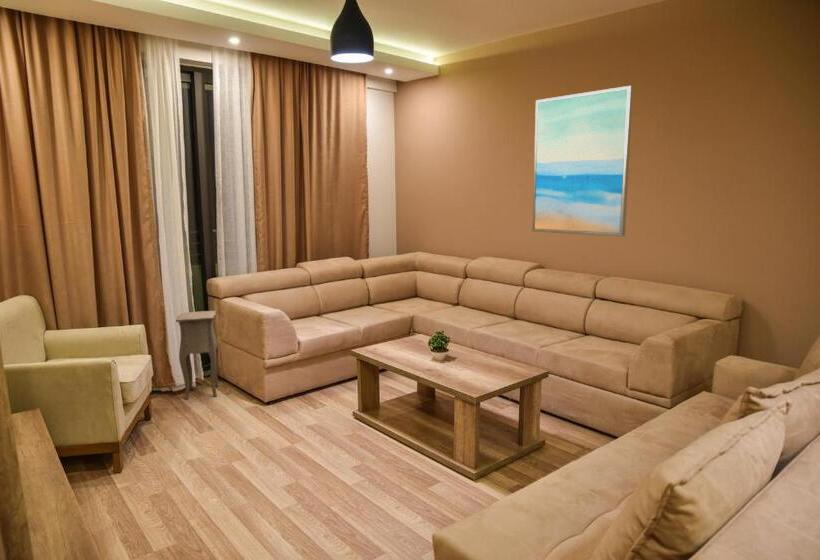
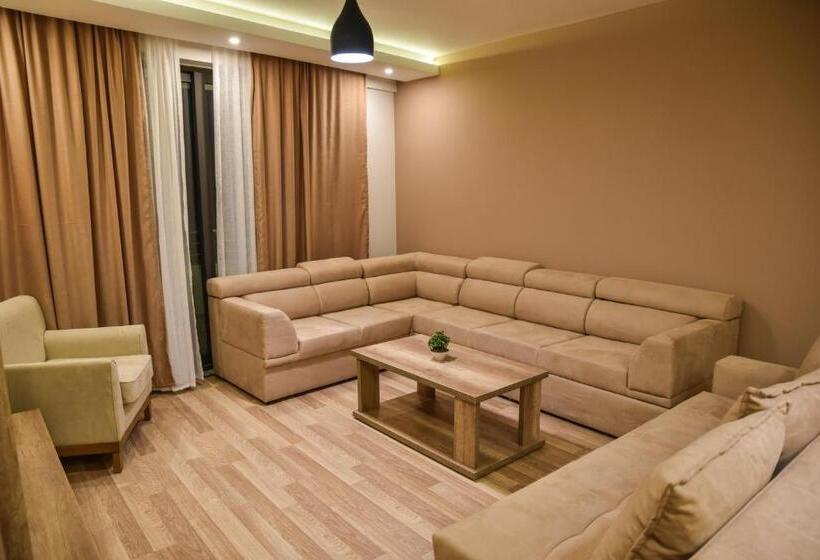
- wall art (578, 165)
- side table (199, 353)
